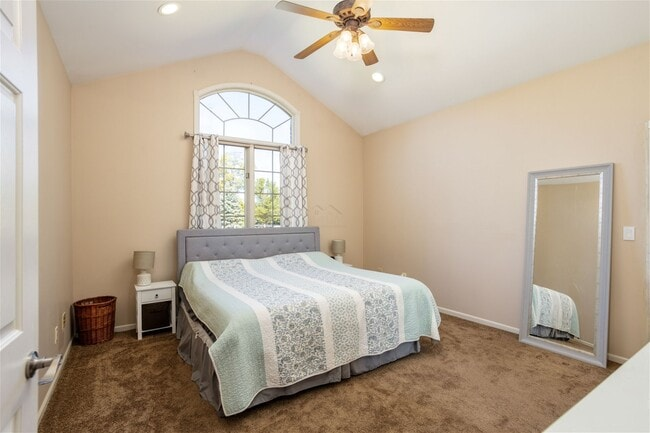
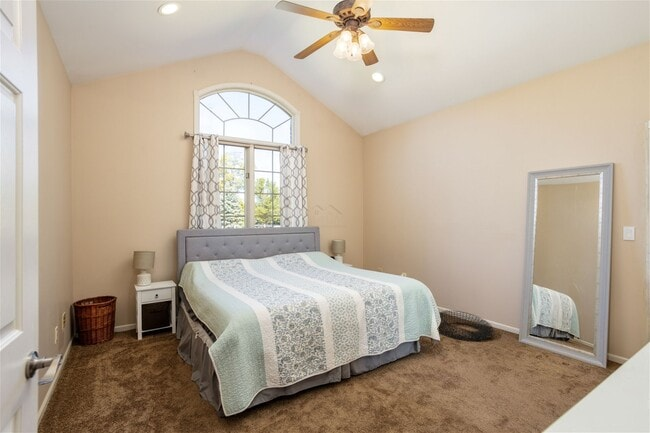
+ basket (463, 323)
